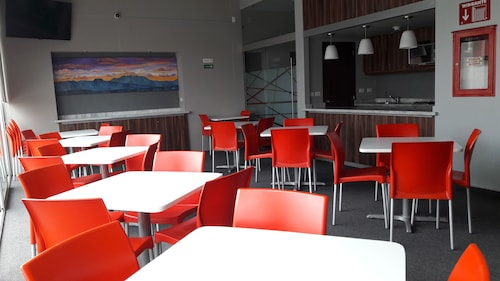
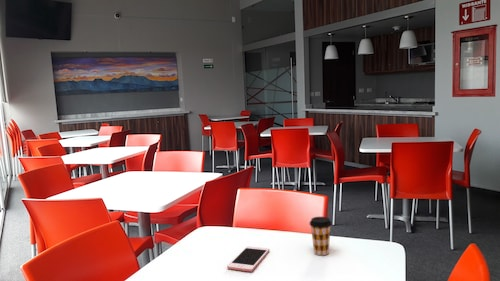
+ cell phone (249, 258)
+ coffee cup (320, 236)
